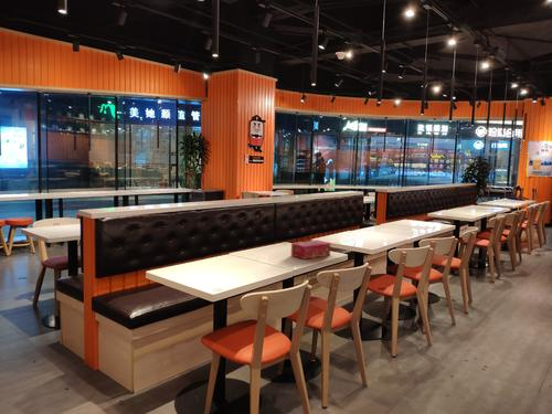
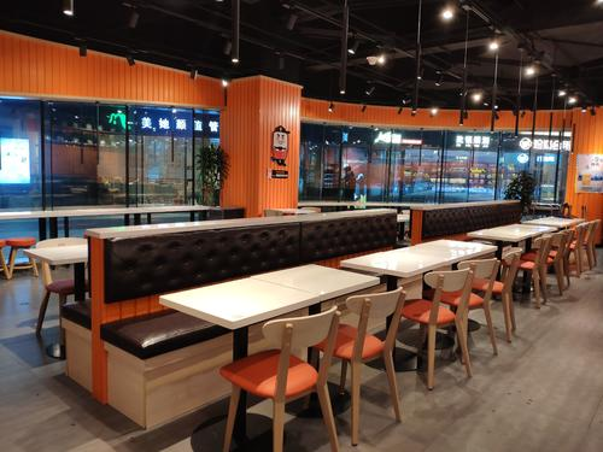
- tissue box (310, 248)
